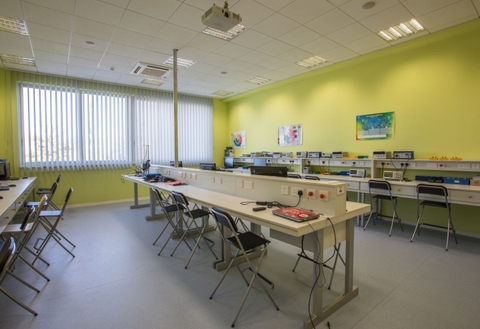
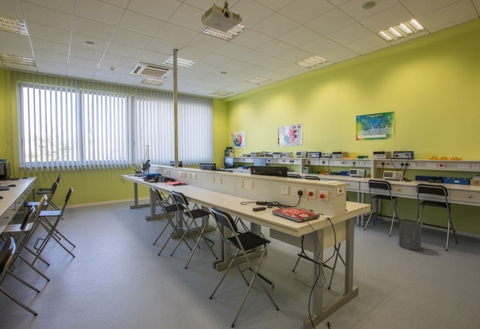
+ trash can (409, 234)
